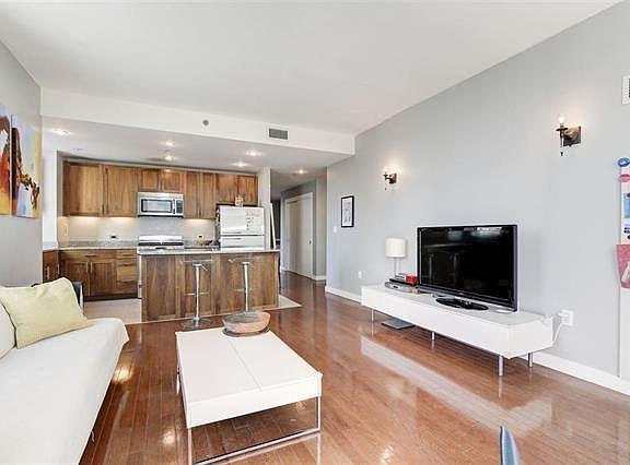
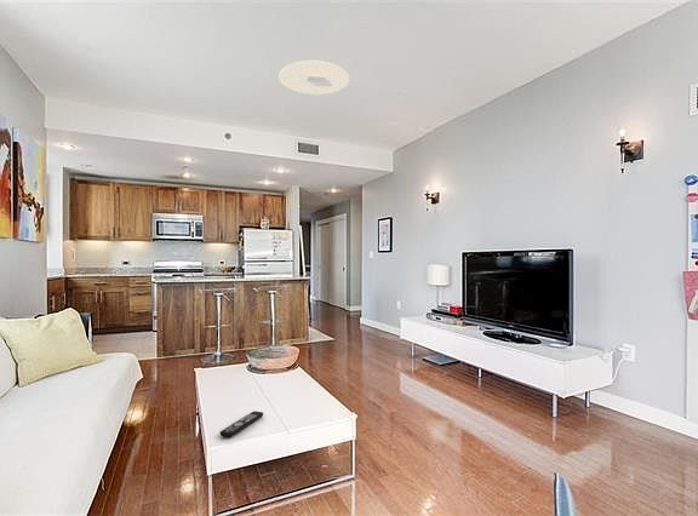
+ ceiling light (314, 75)
+ remote control (242, 423)
